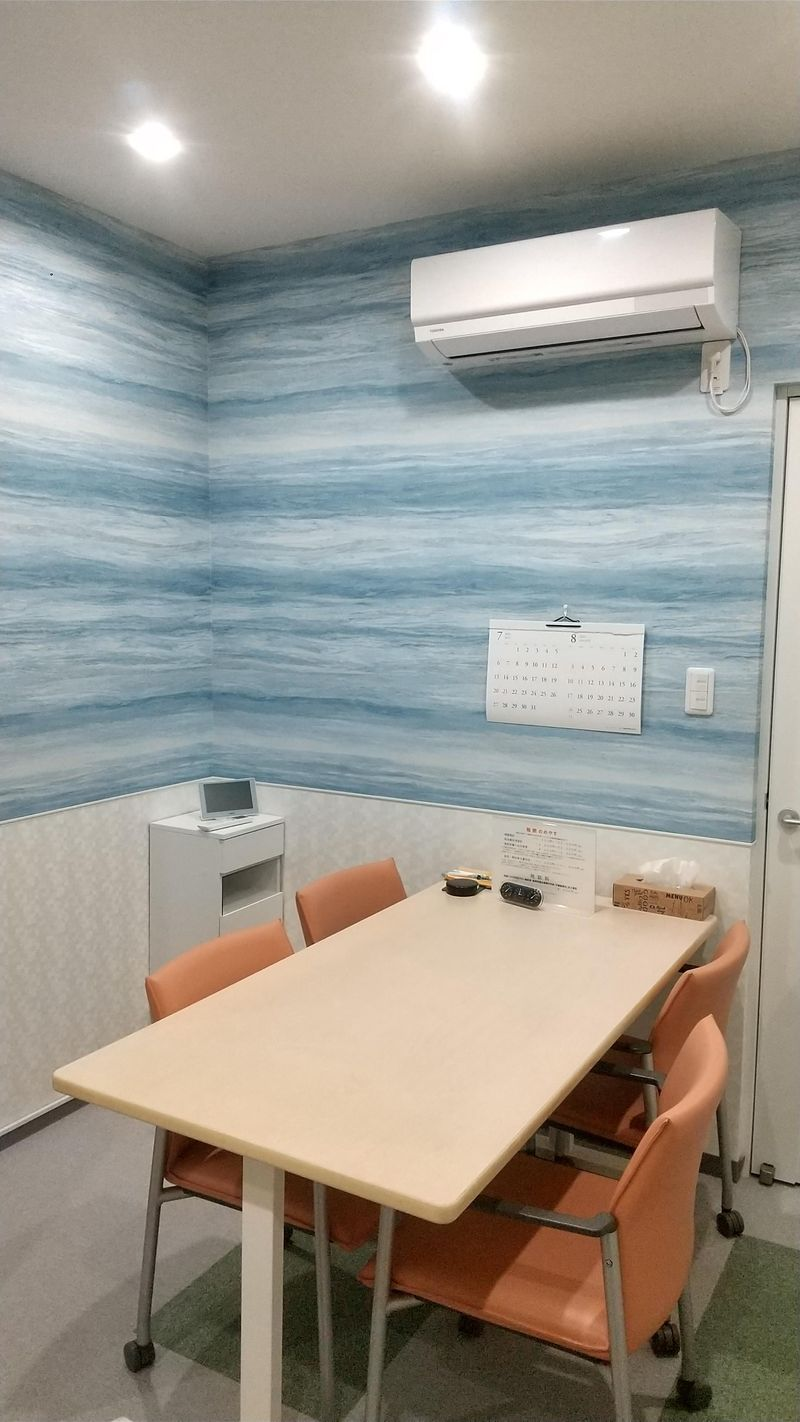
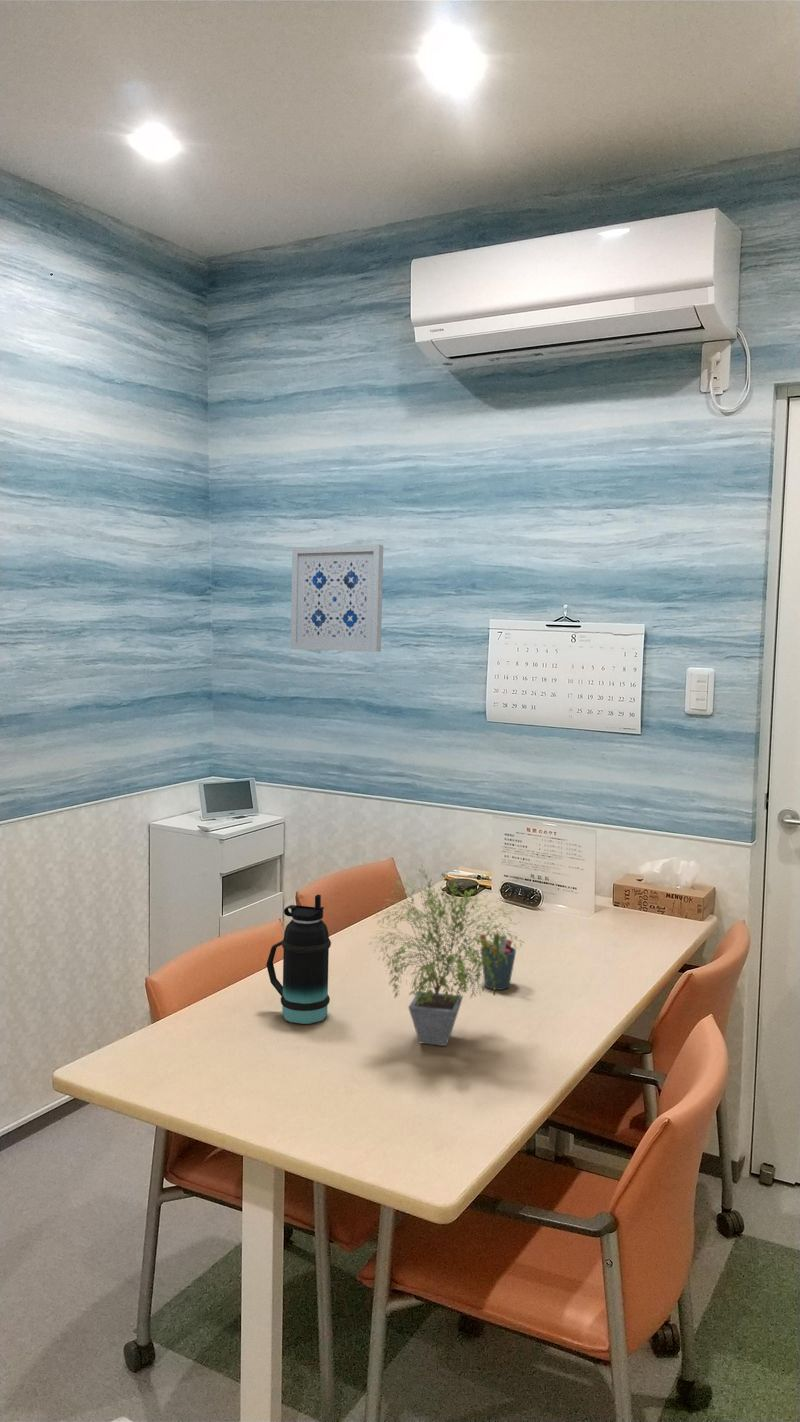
+ potted plant (447, 954)
+ bottle (297, 953)
+ wall art (335, 598)
+ pen holder (496, 957)
